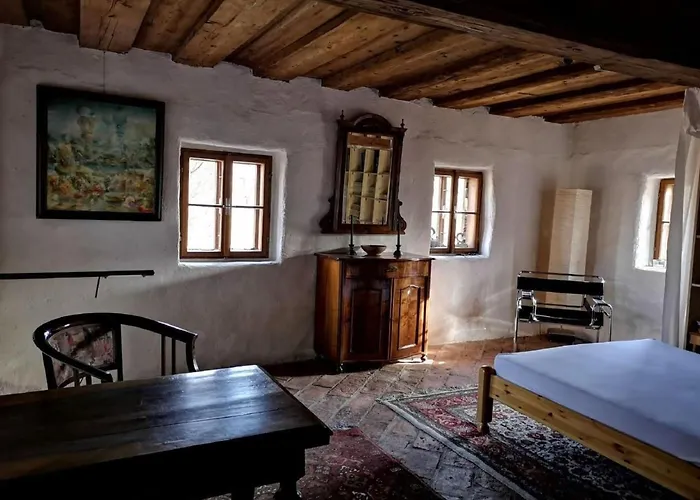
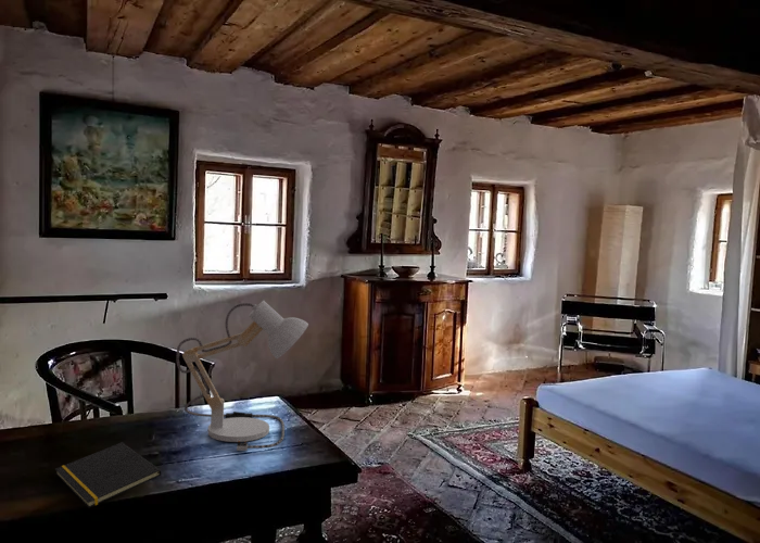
+ desk lamp (237, 346)
+ notepad (106, 471)
